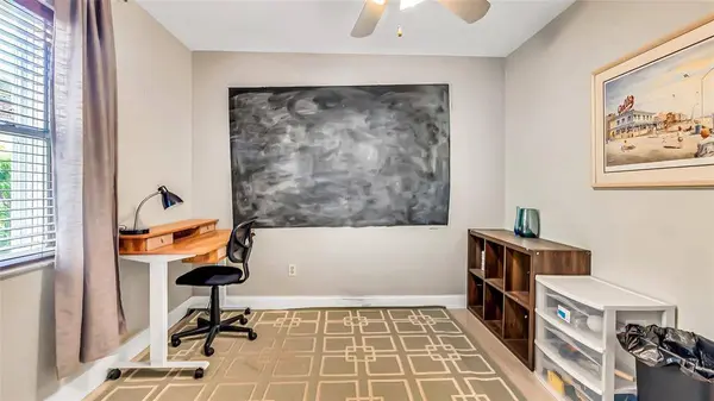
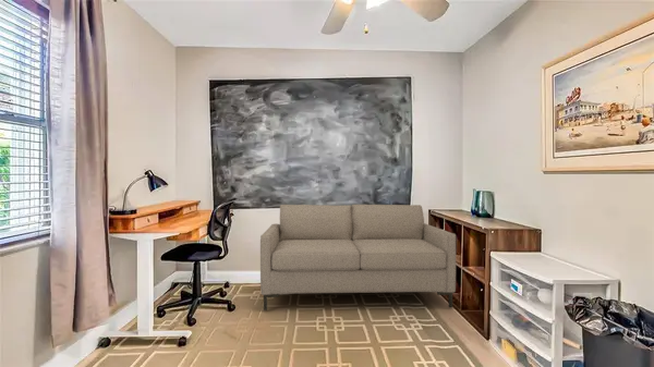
+ sofa (353, 249)
